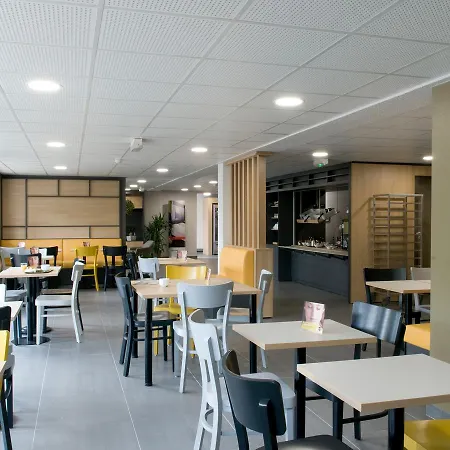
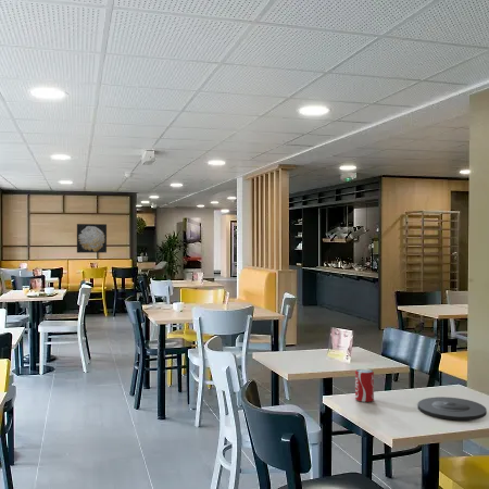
+ beverage can (364, 385)
+ plate (451, 405)
+ wall art (91, 238)
